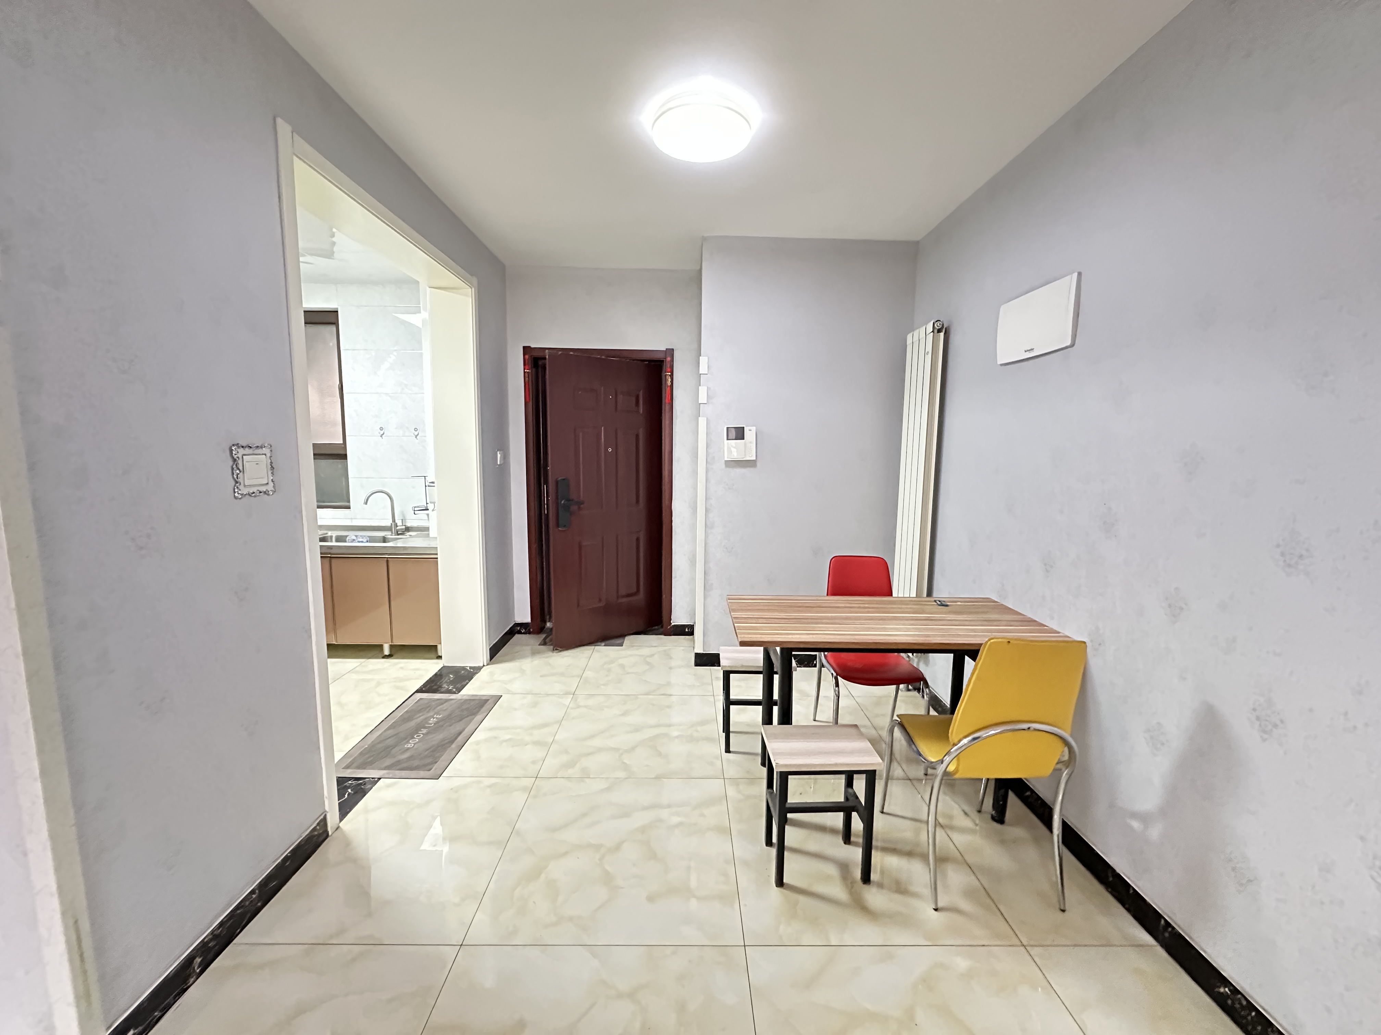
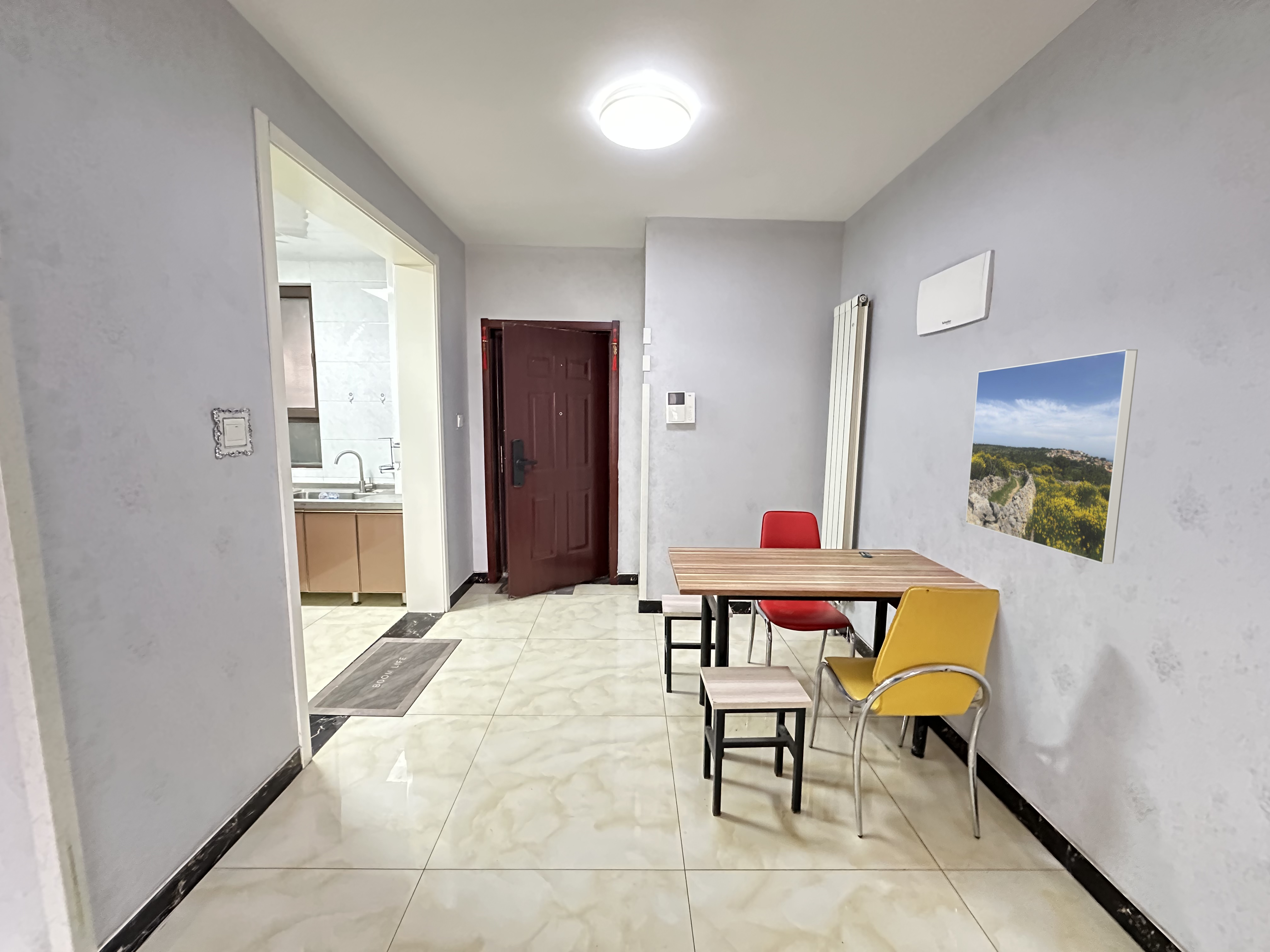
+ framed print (1035, 453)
